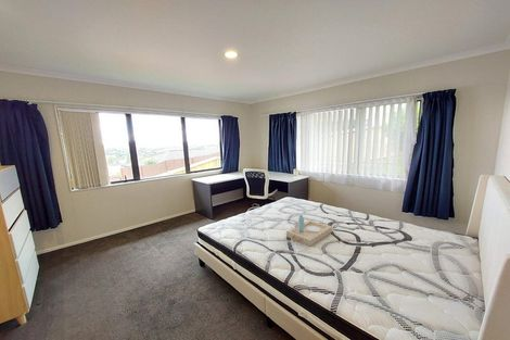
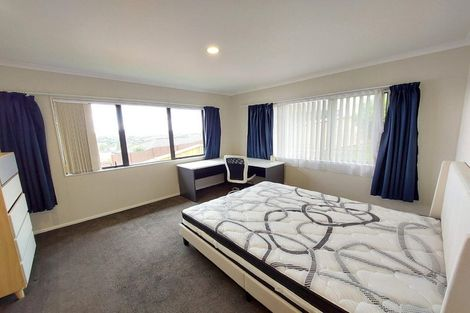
- serving tray (309, 224)
